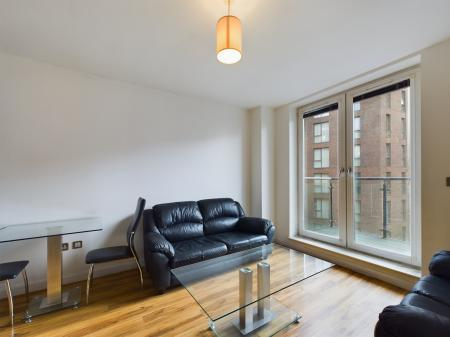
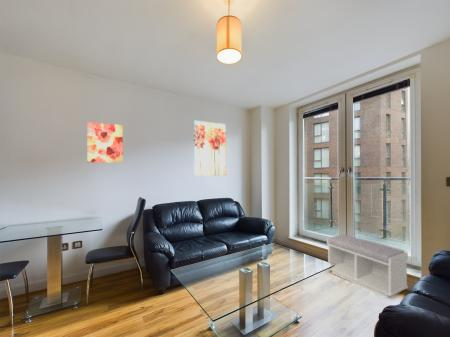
+ wall art (105, 143)
+ wall art (210, 149)
+ bench (363, 262)
